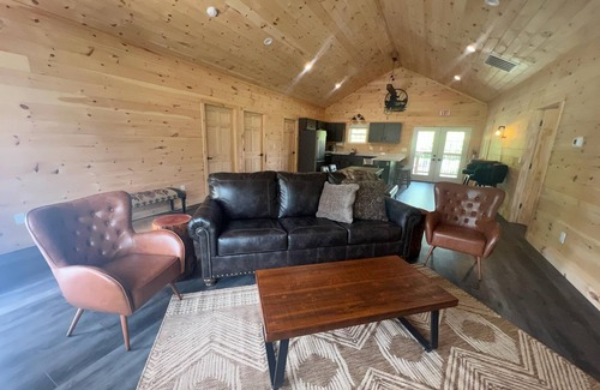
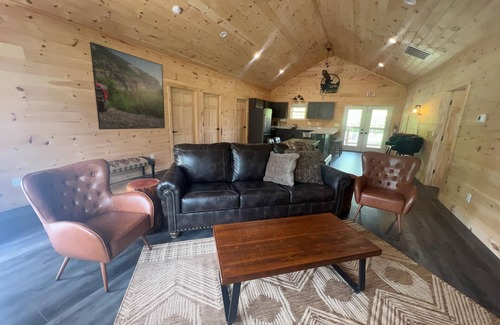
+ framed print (134, 93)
